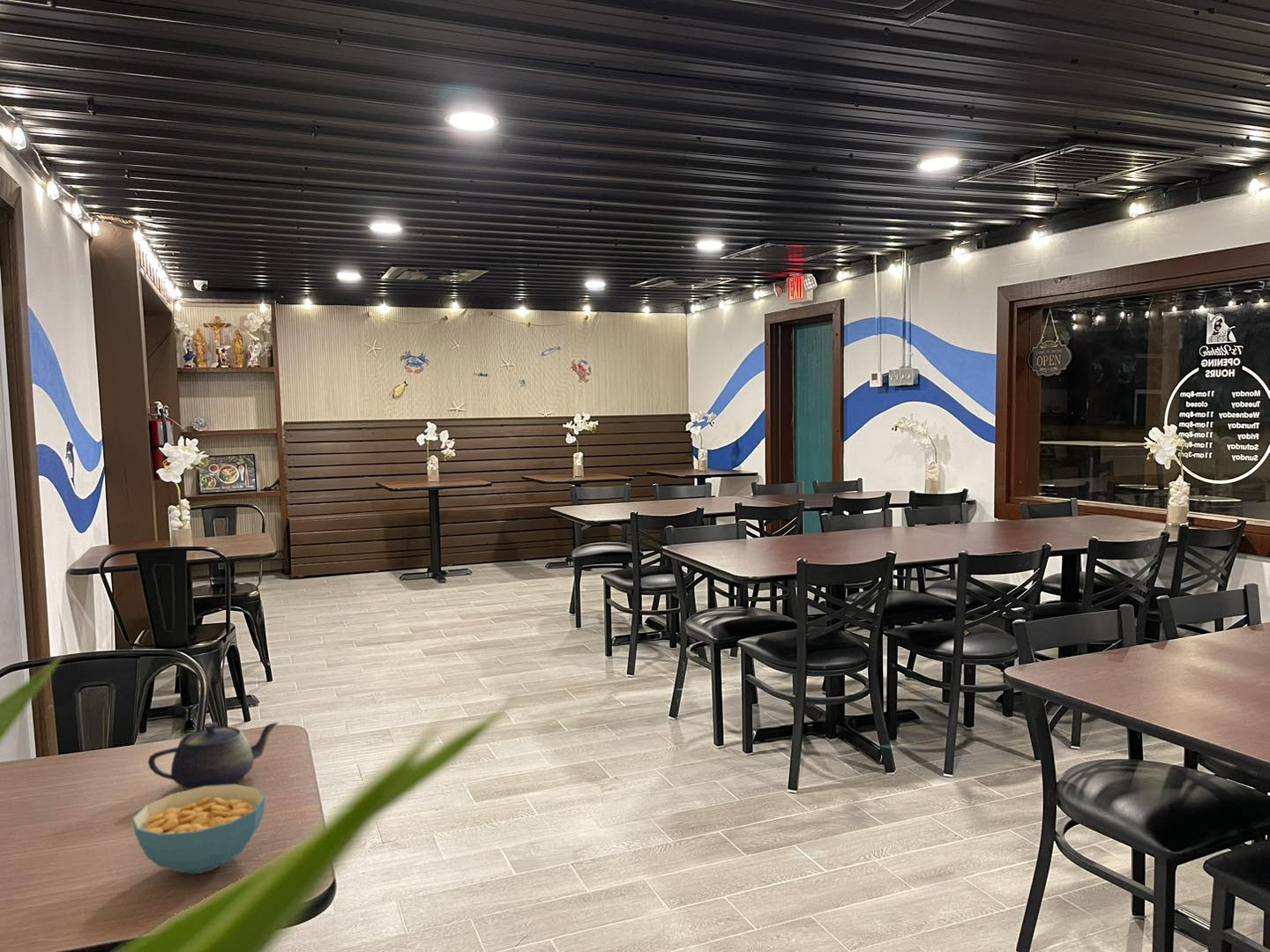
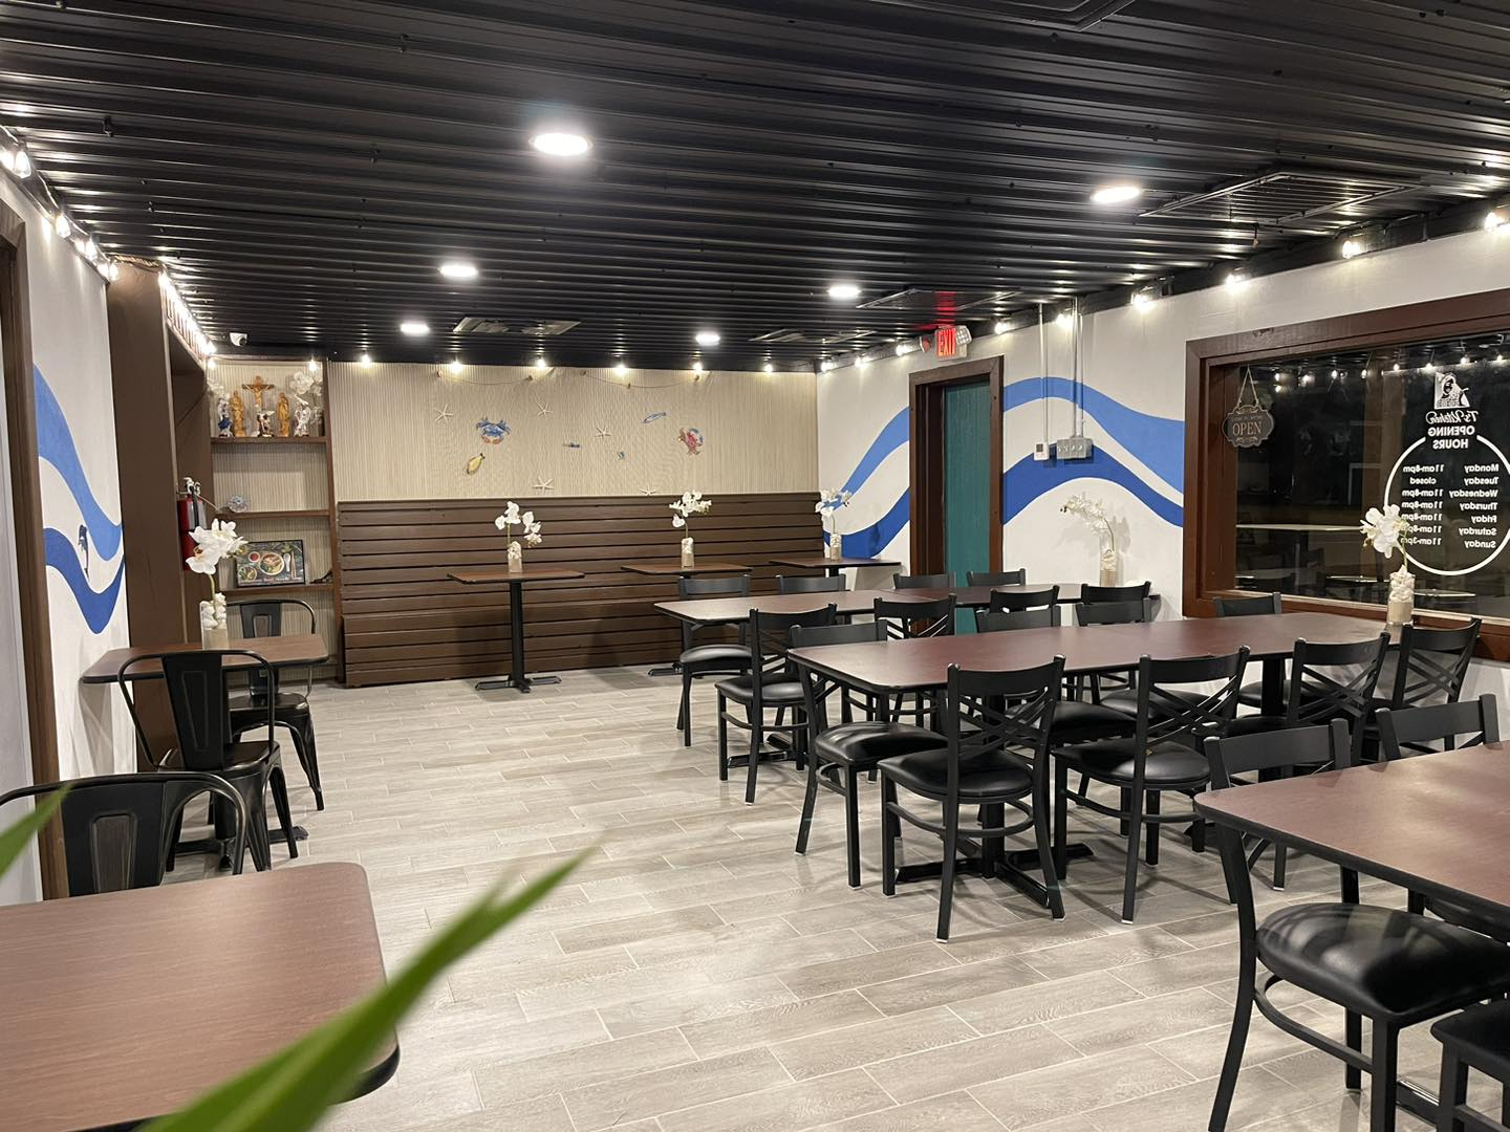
- cereal bowl (201, 836)
- teapot (216, 752)
